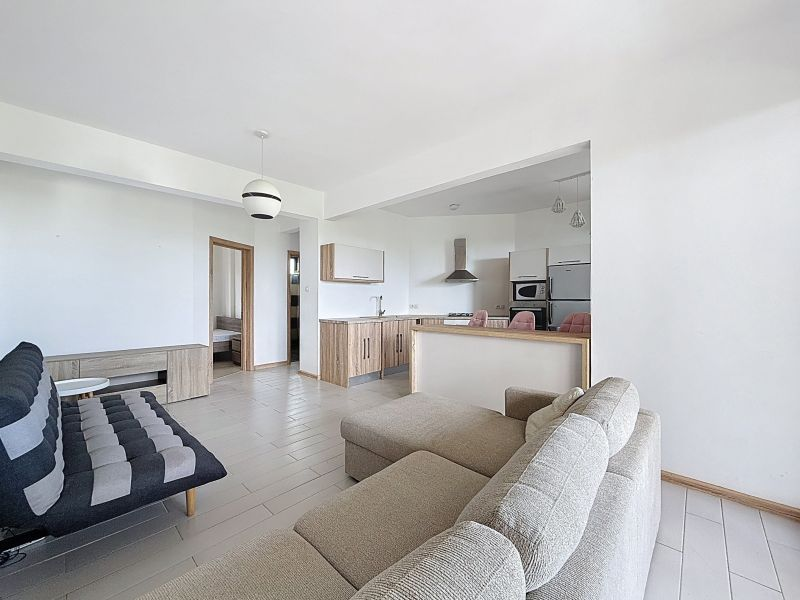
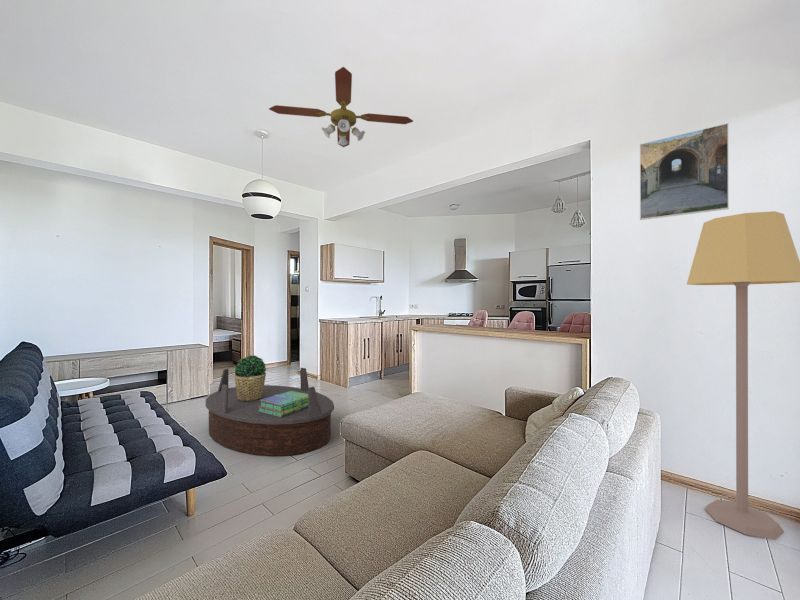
+ stack of books (286, 402)
+ ceiling fan (343, 119)
+ coffee table (267, 397)
+ potted plant (250, 376)
+ lamp (741, 369)
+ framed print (681, 174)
